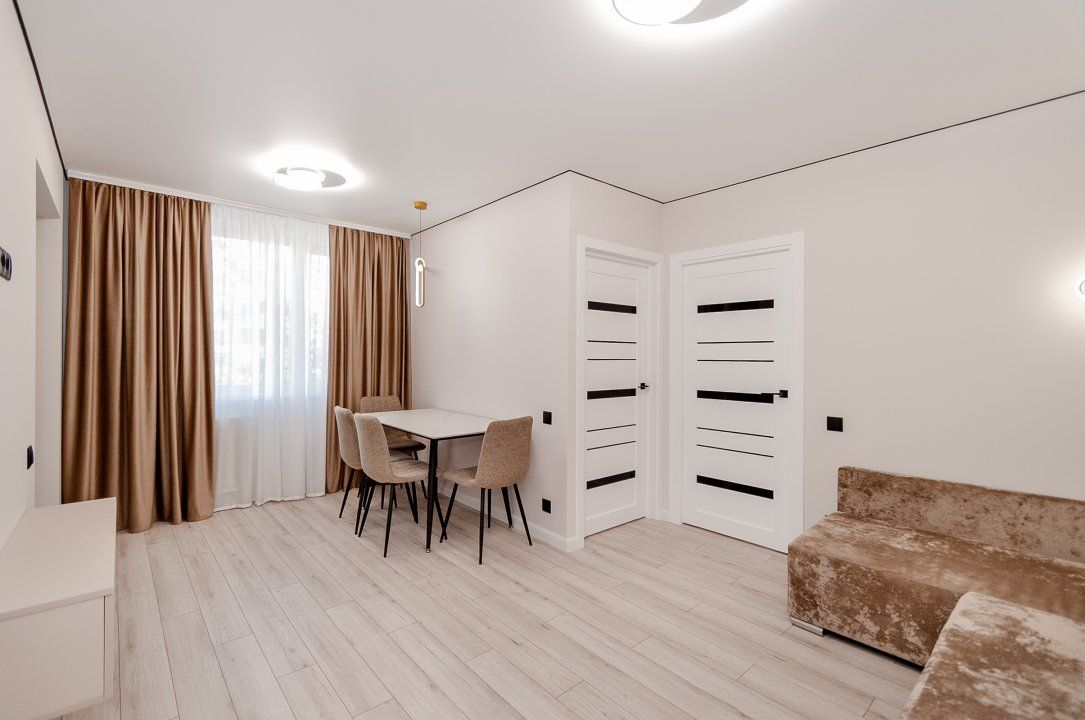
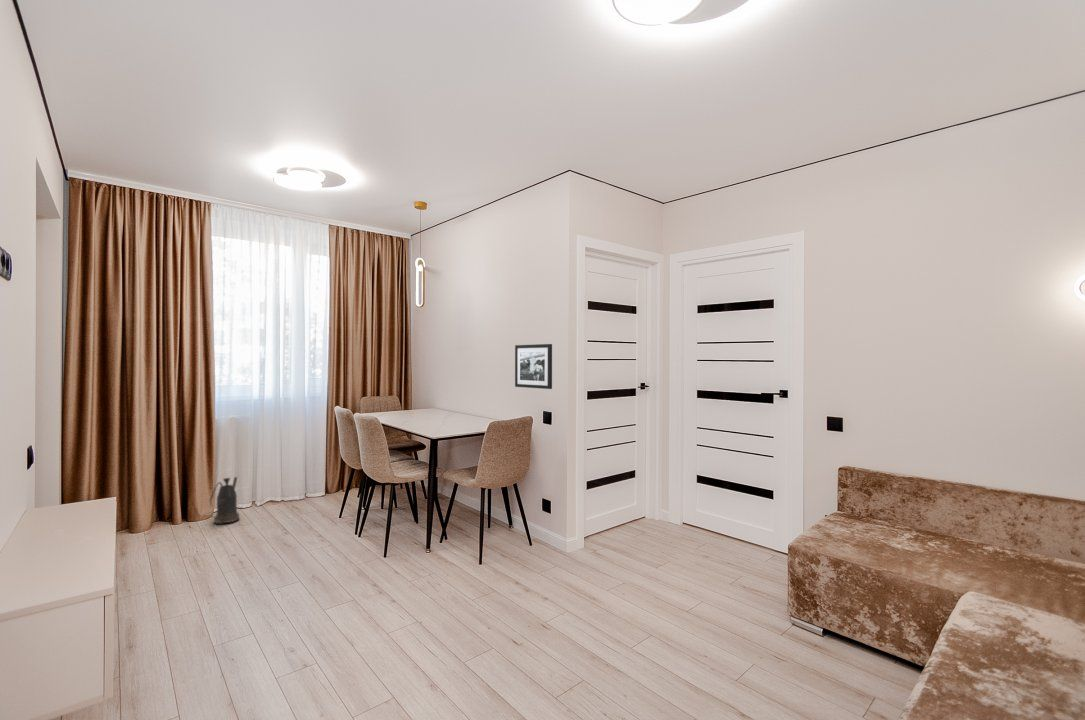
+ picture frame (532, 366)
+ watering can (224, 501)
